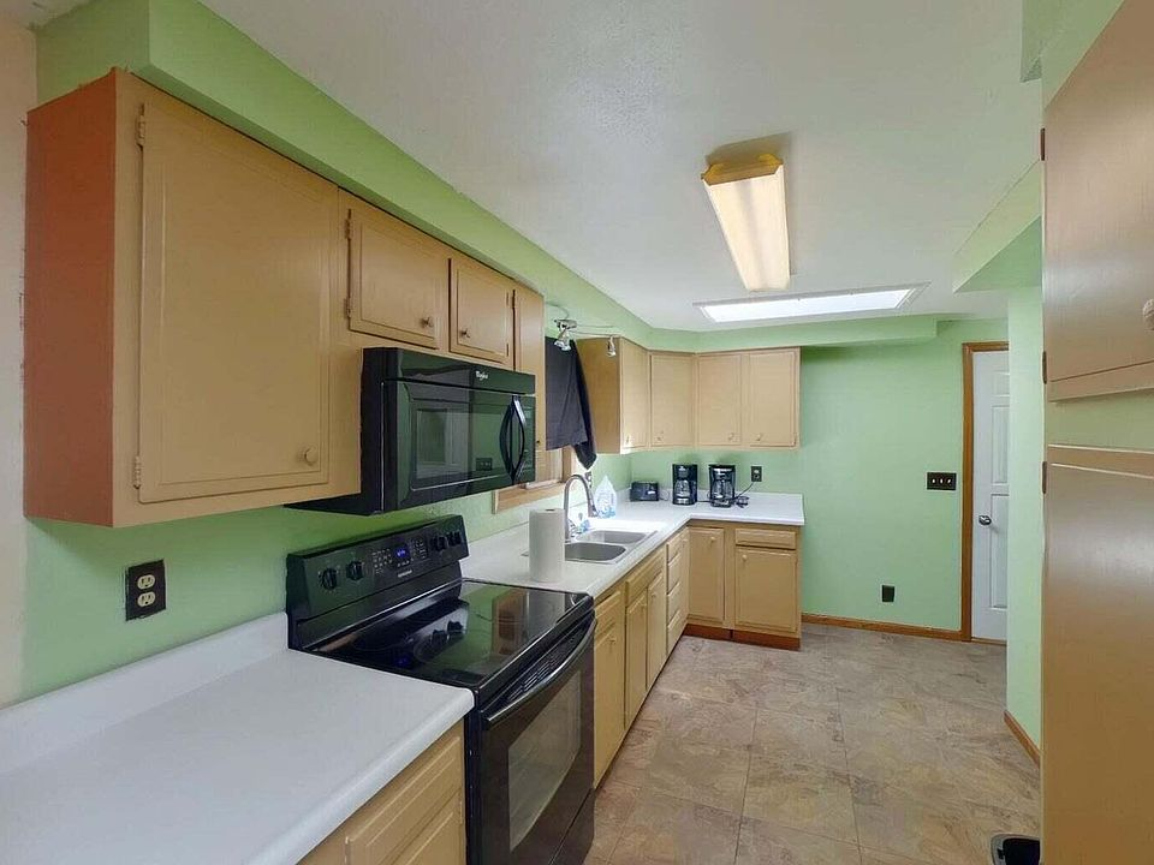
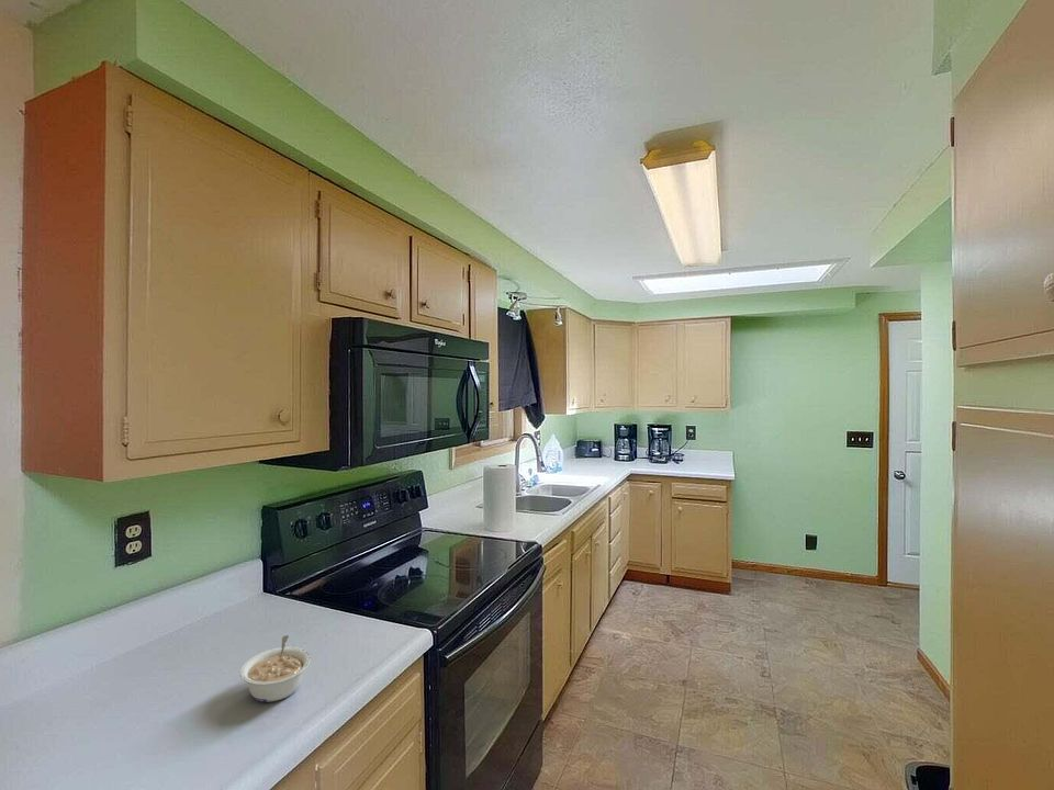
+ legume (274, 672)
